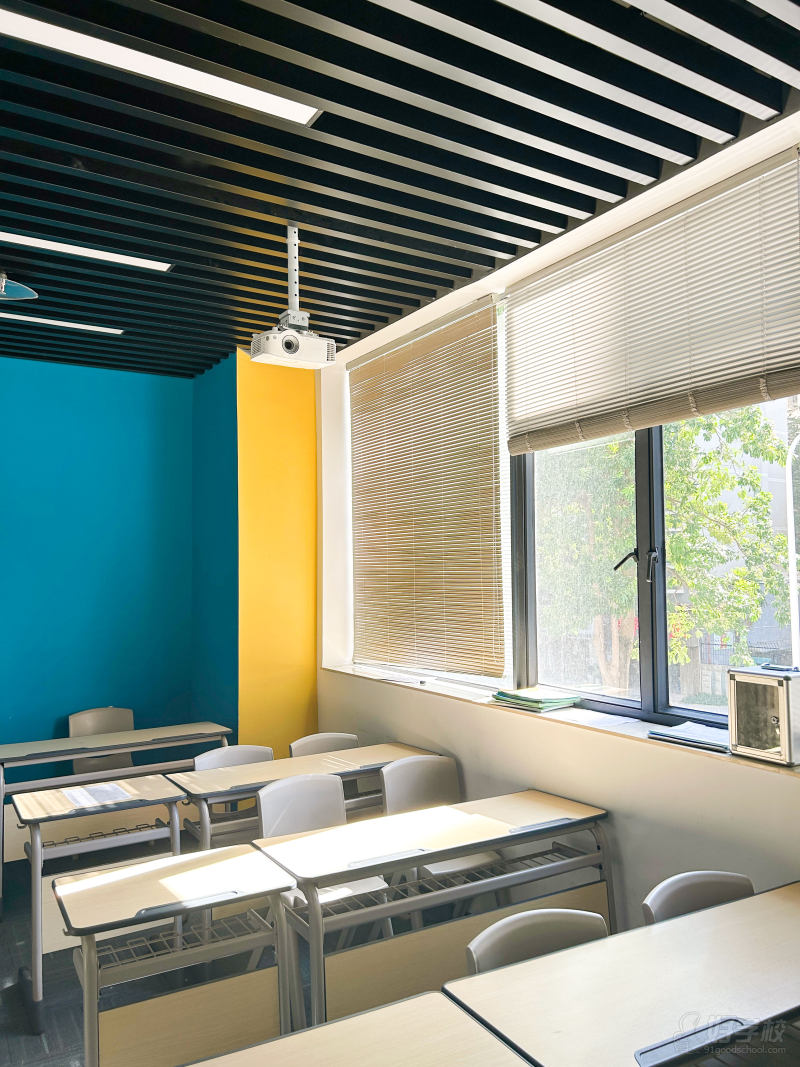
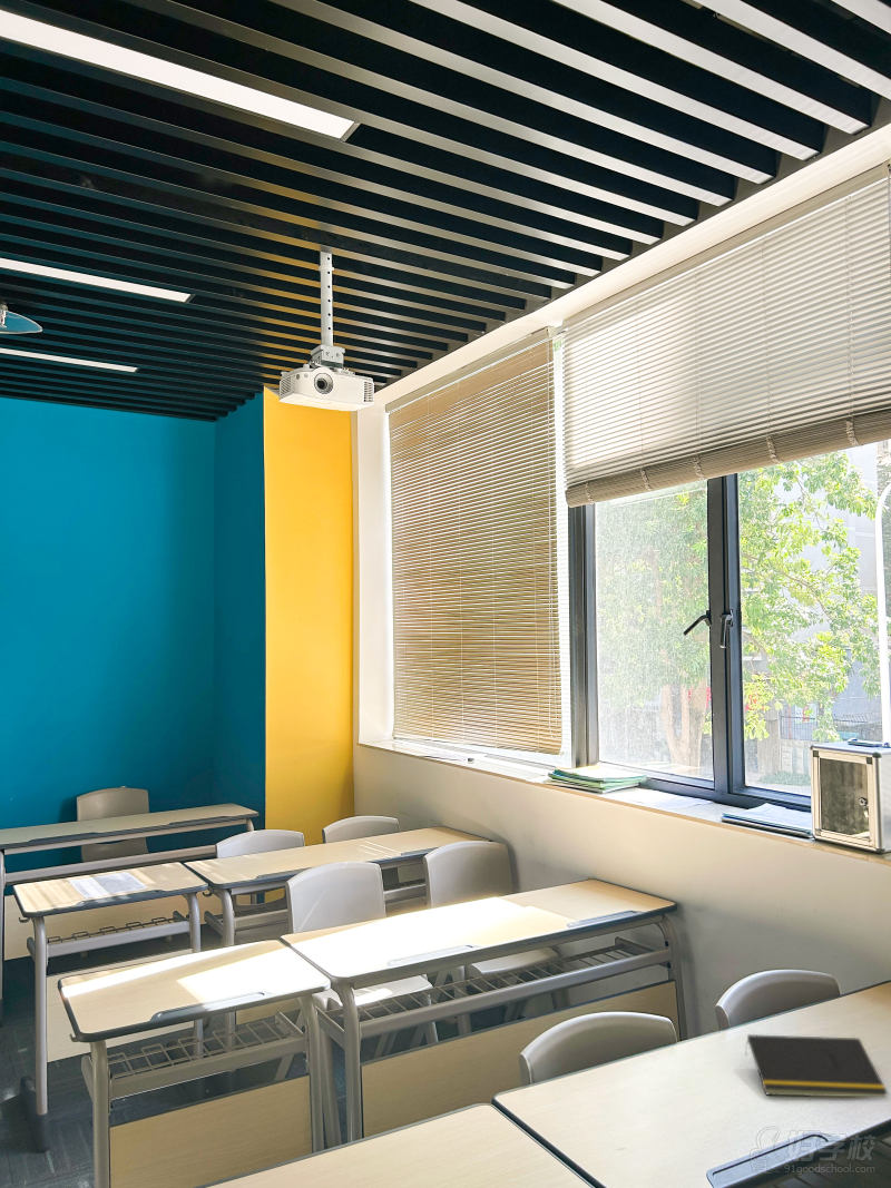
+ notepad (814, 1064)
